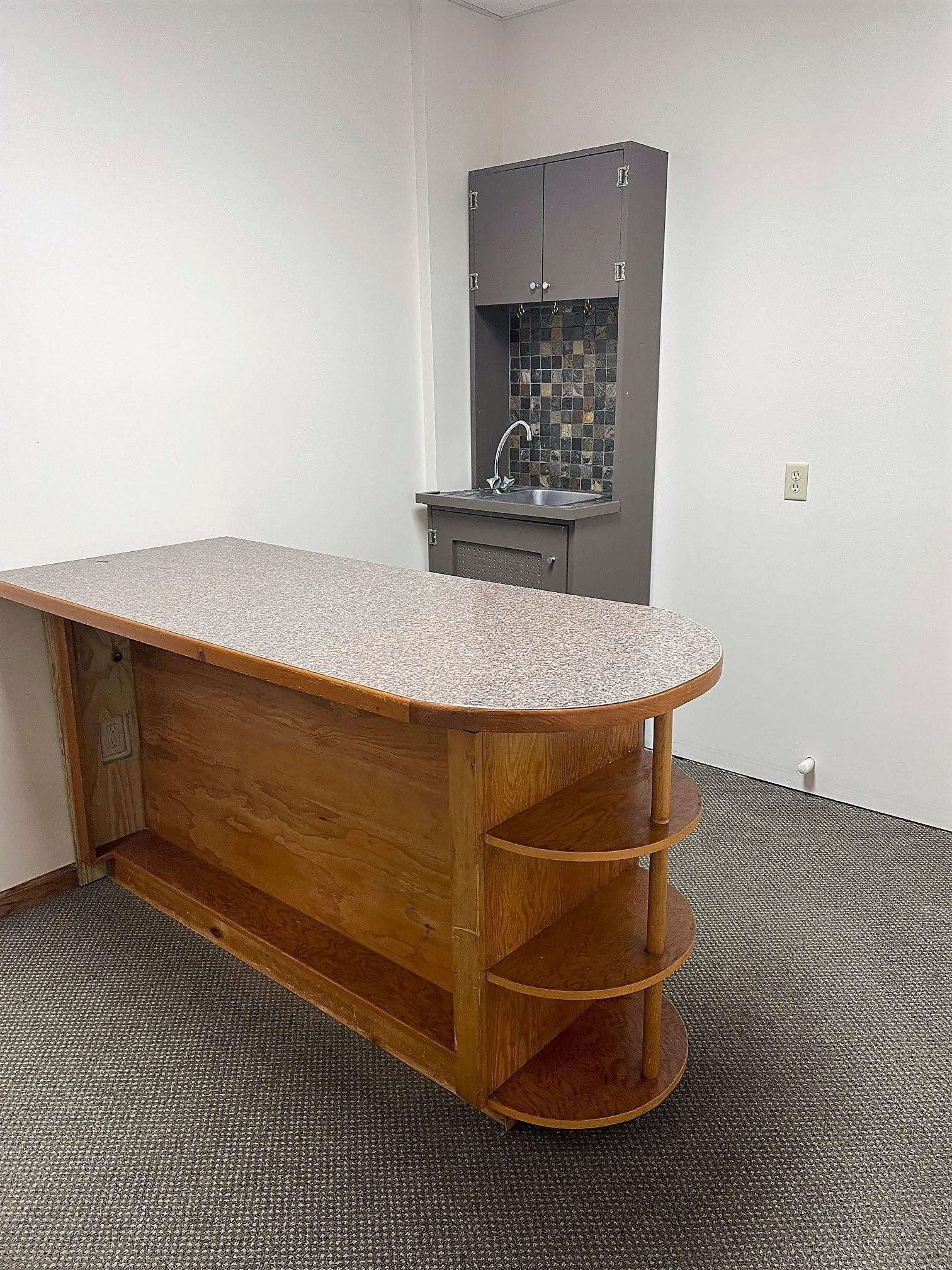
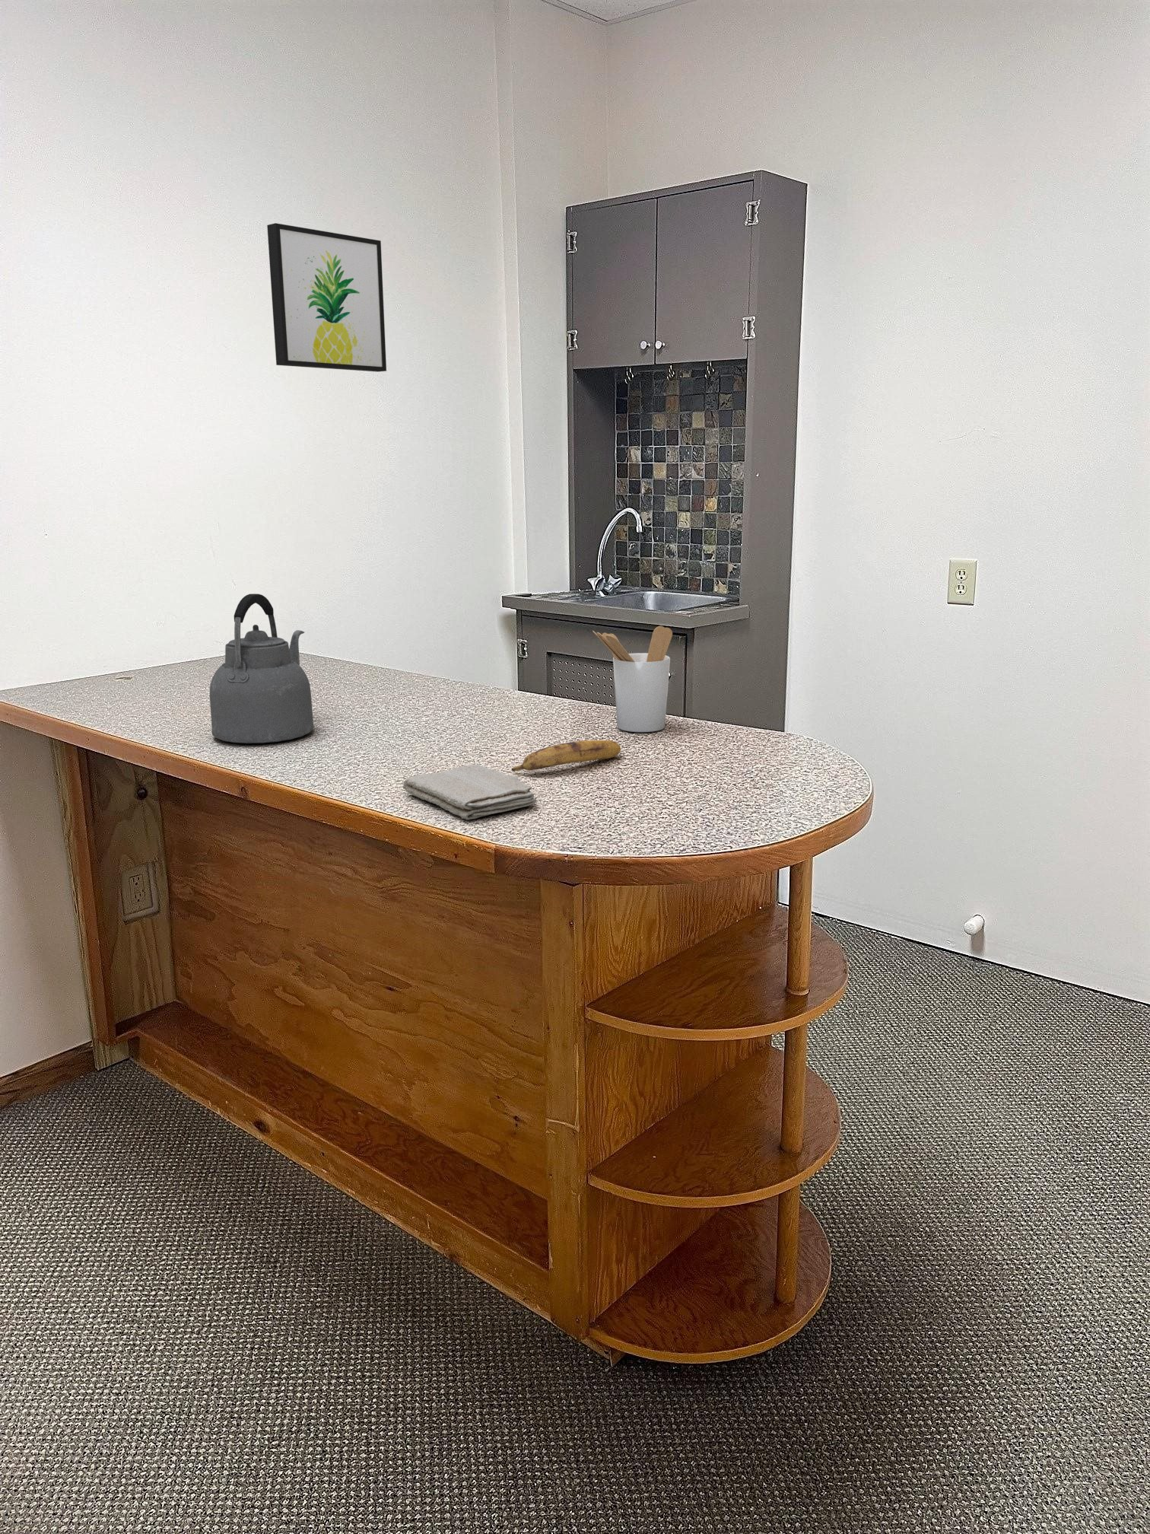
+ banana (574, 753)
+ kettle (269, 661)
+ wall art (330, 301)
+ utensil holder (629, 678)
+ washcloth (469, 789)
